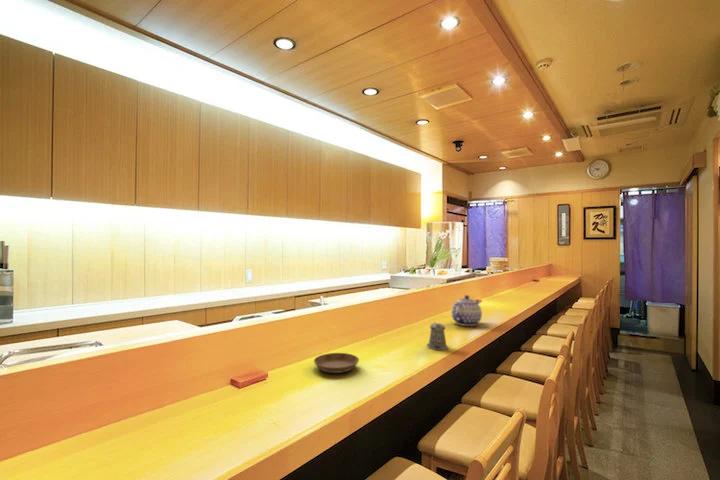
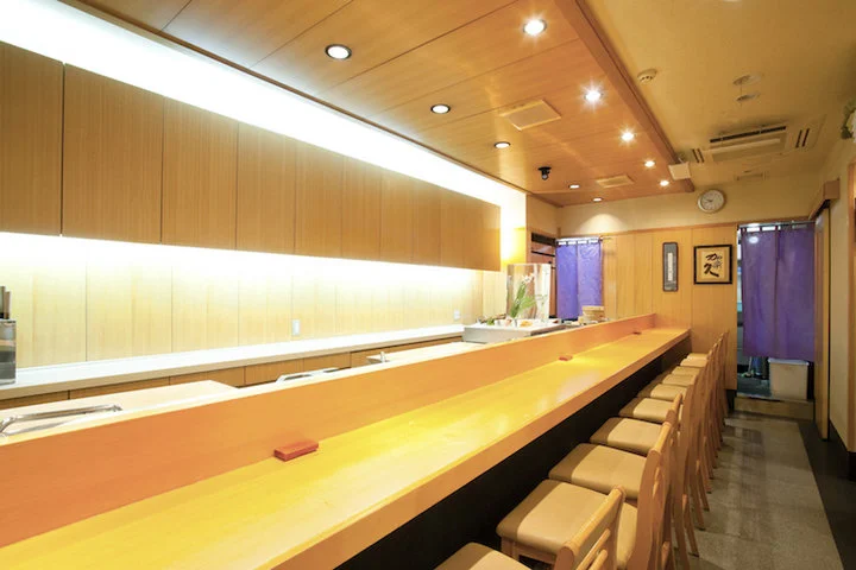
- saucer (336, 363)
- teapot (466, 309)
- pepper shaker (437, 334)
